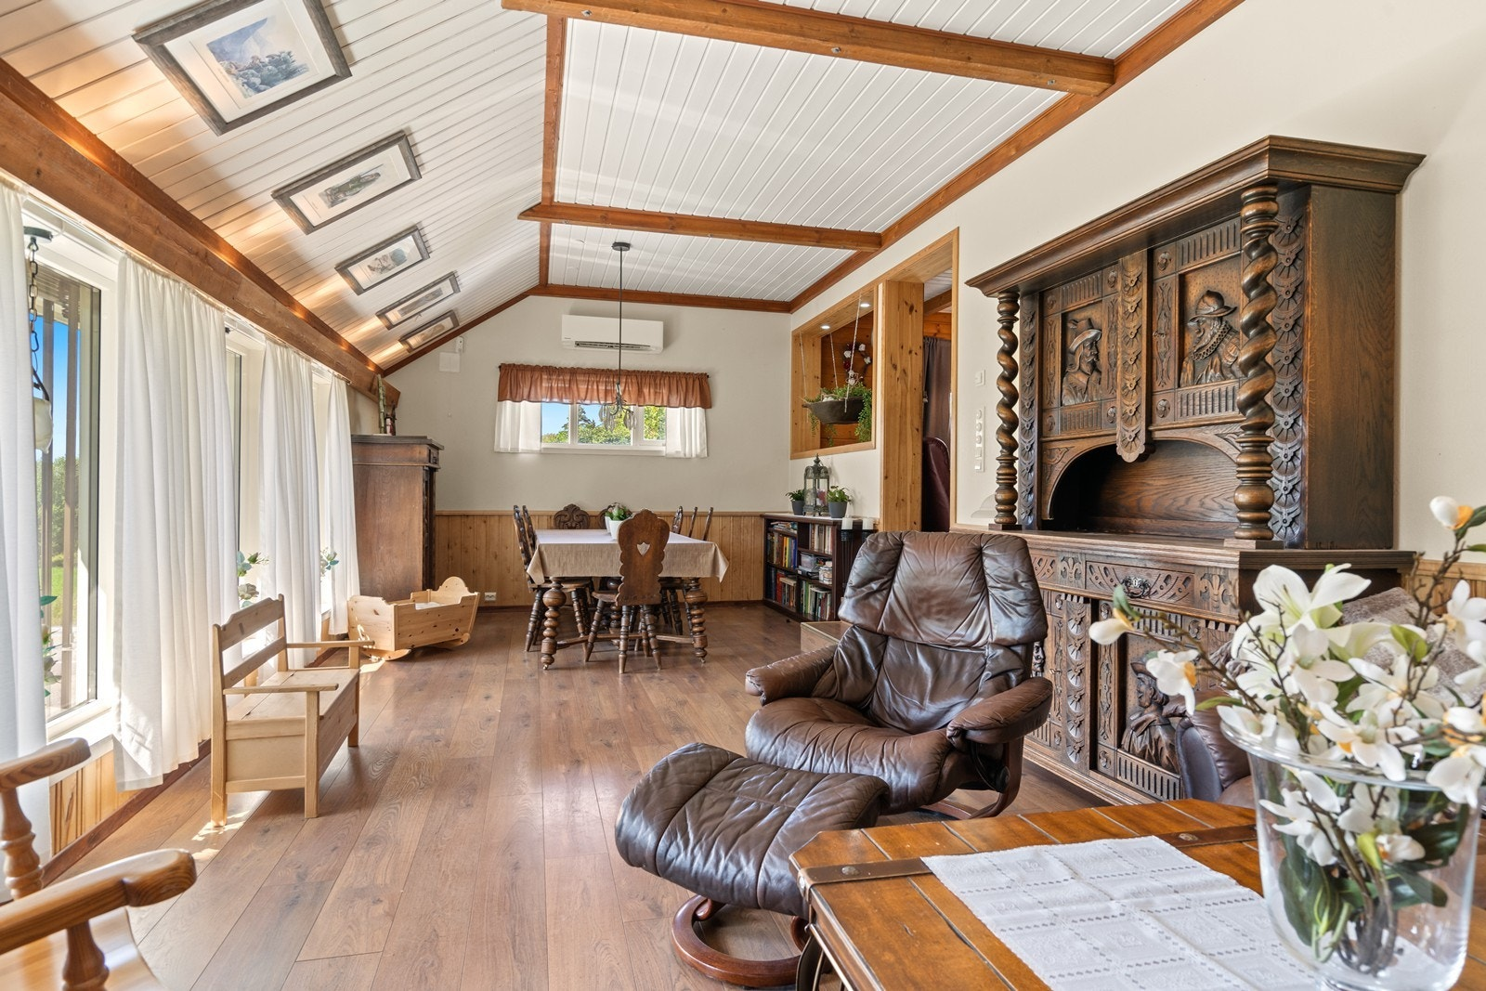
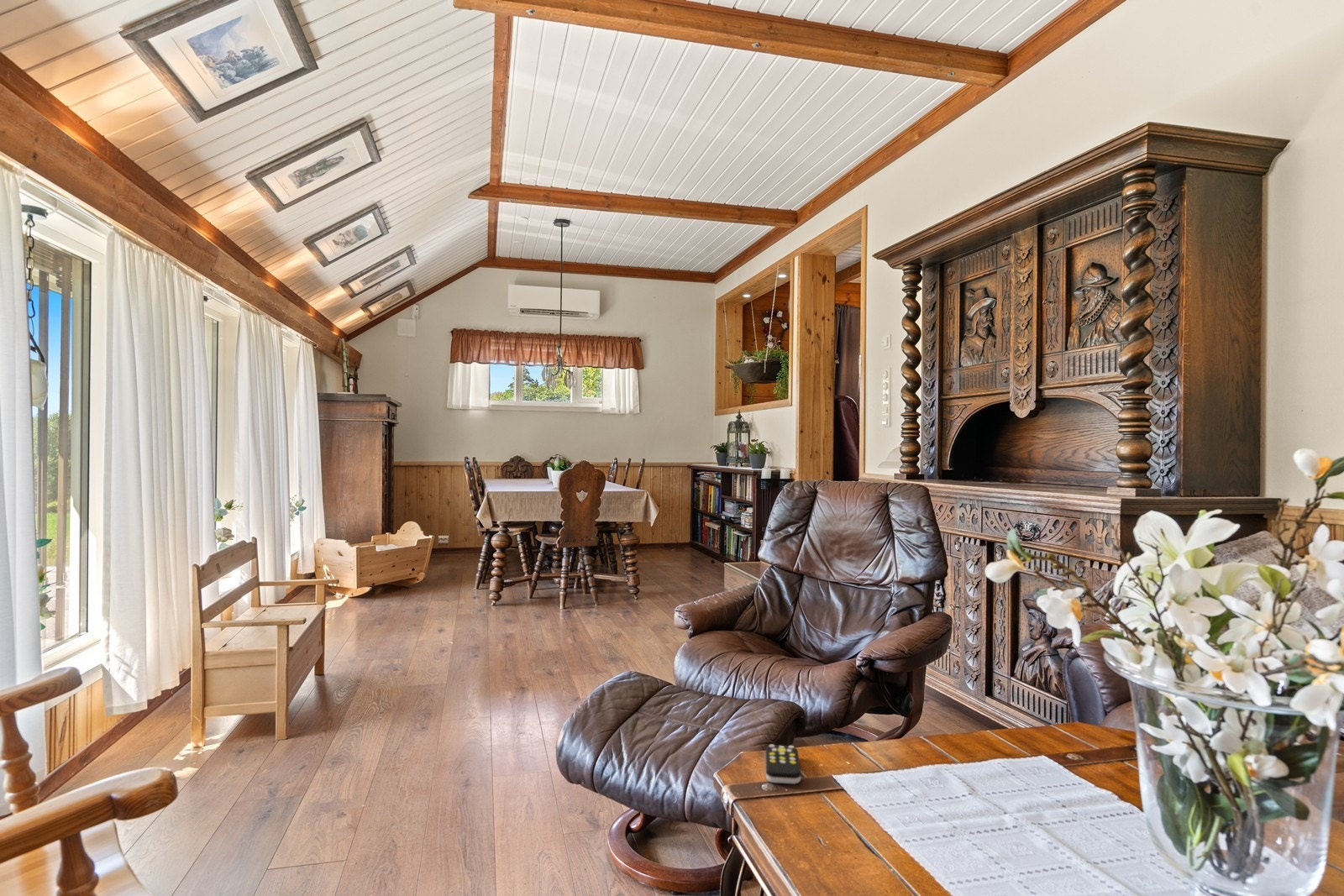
+ remote control (782, 762)
